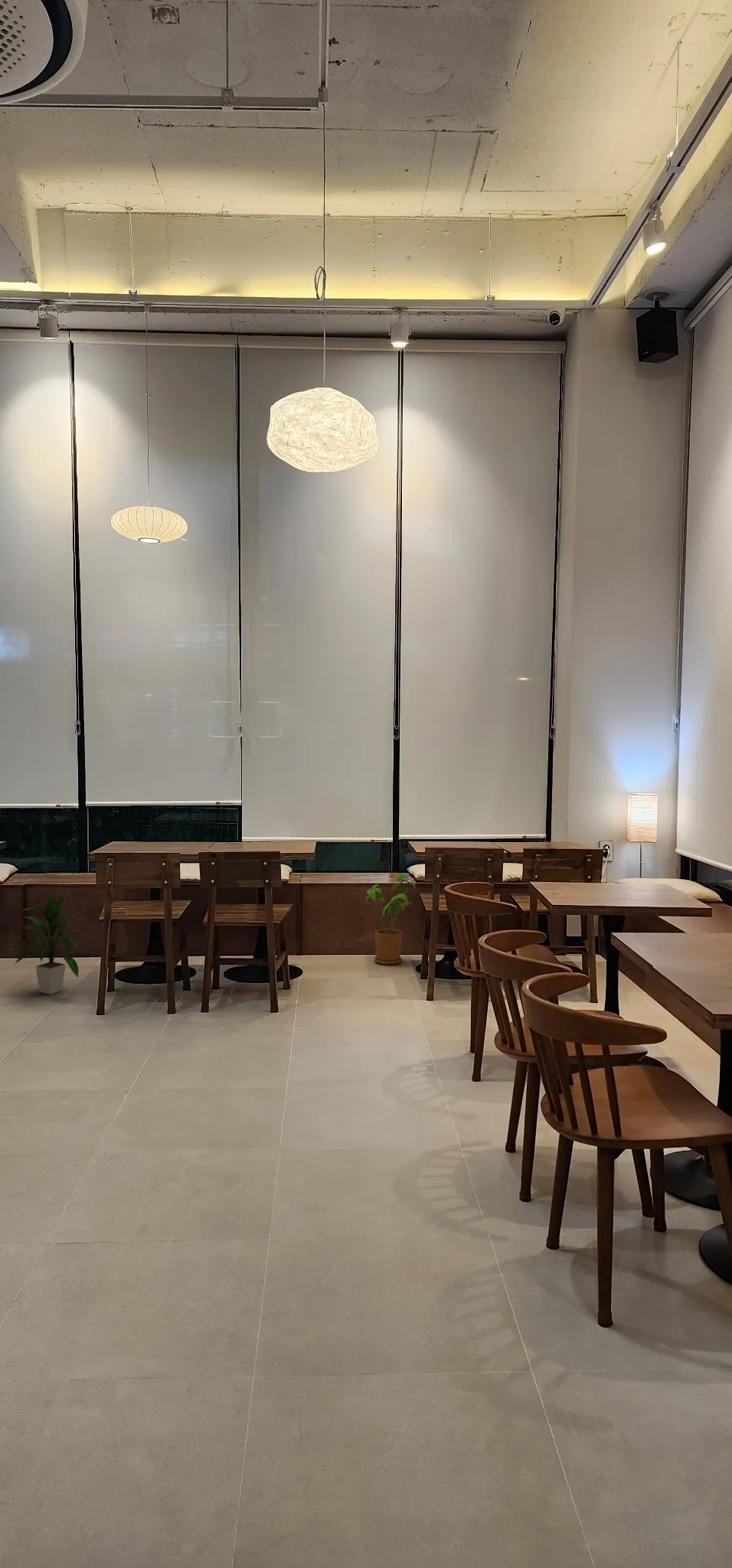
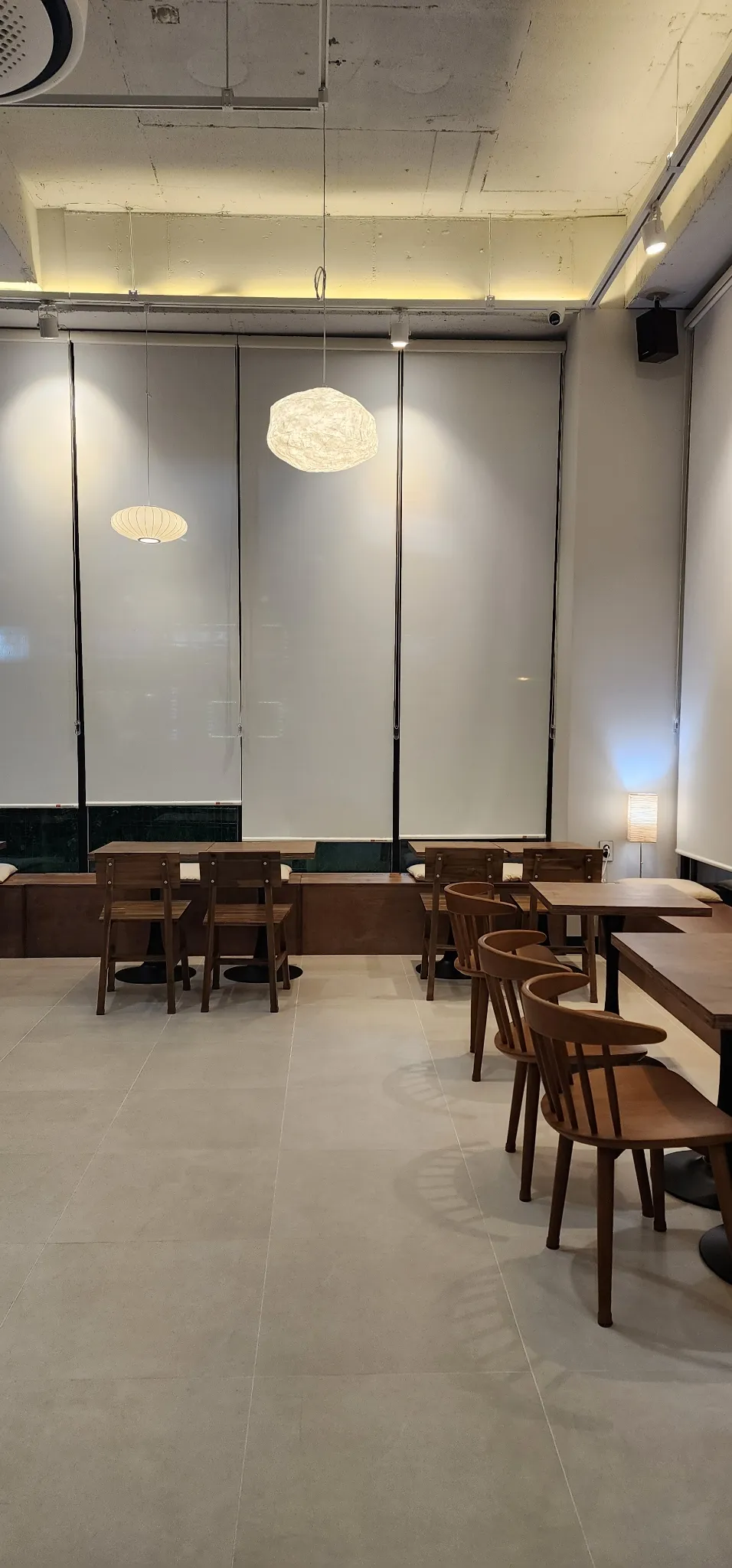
- indoor plant (51, 942)
- house plant (391, 918)
